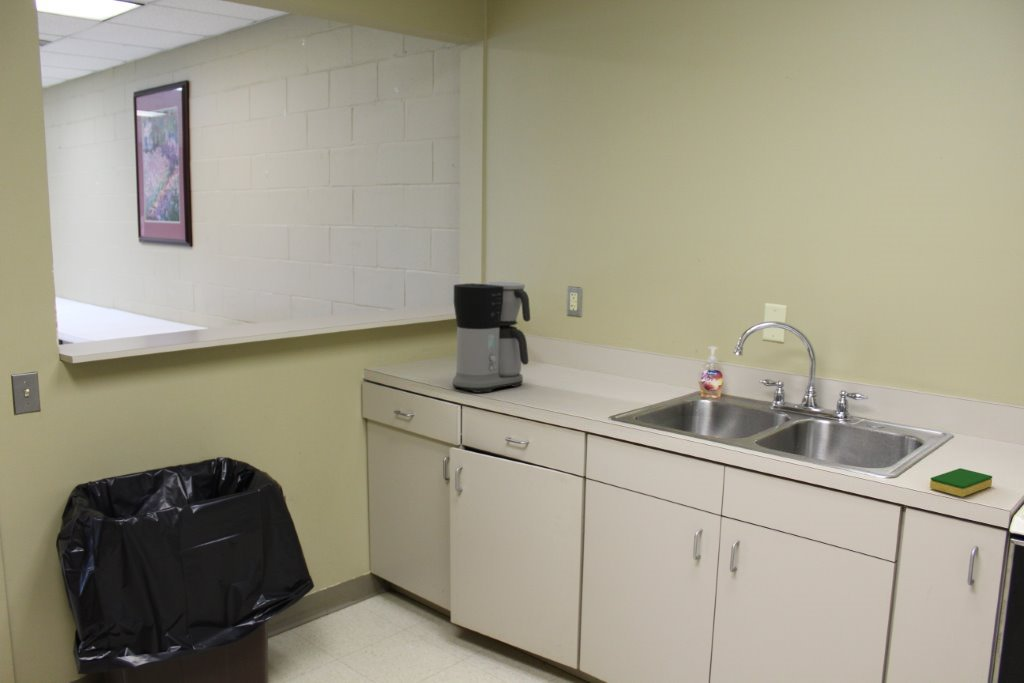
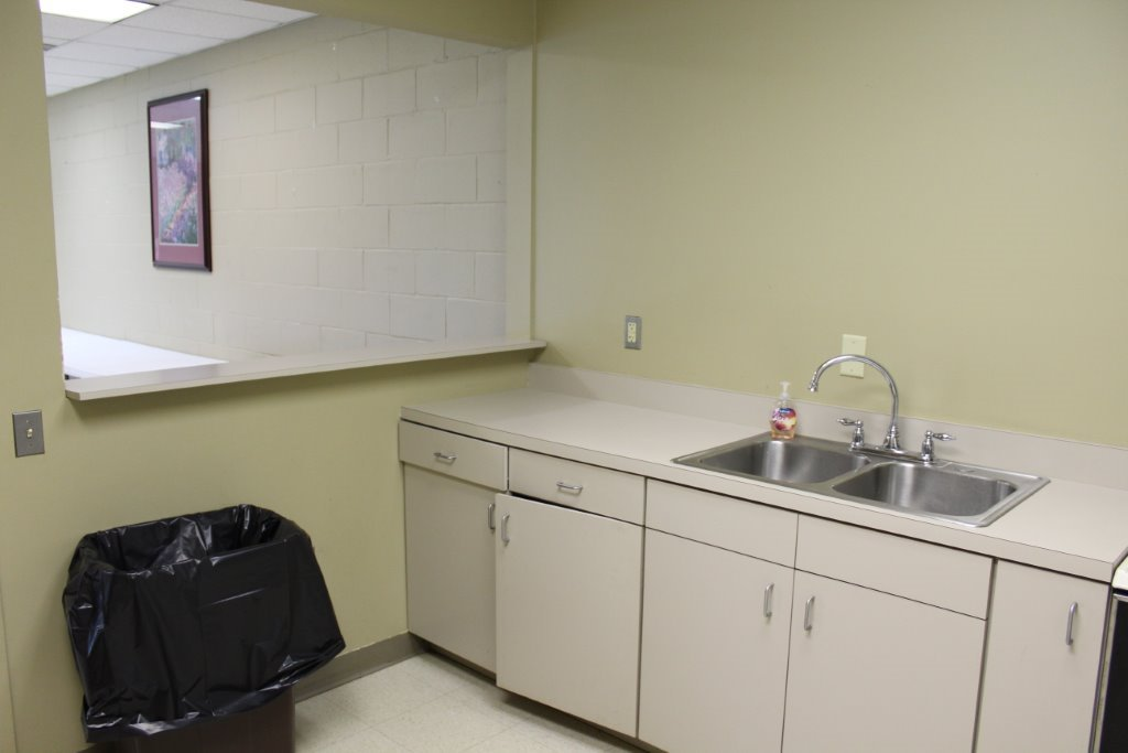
- coffee maker (493, 335)
- dish sponge (961, 482)
